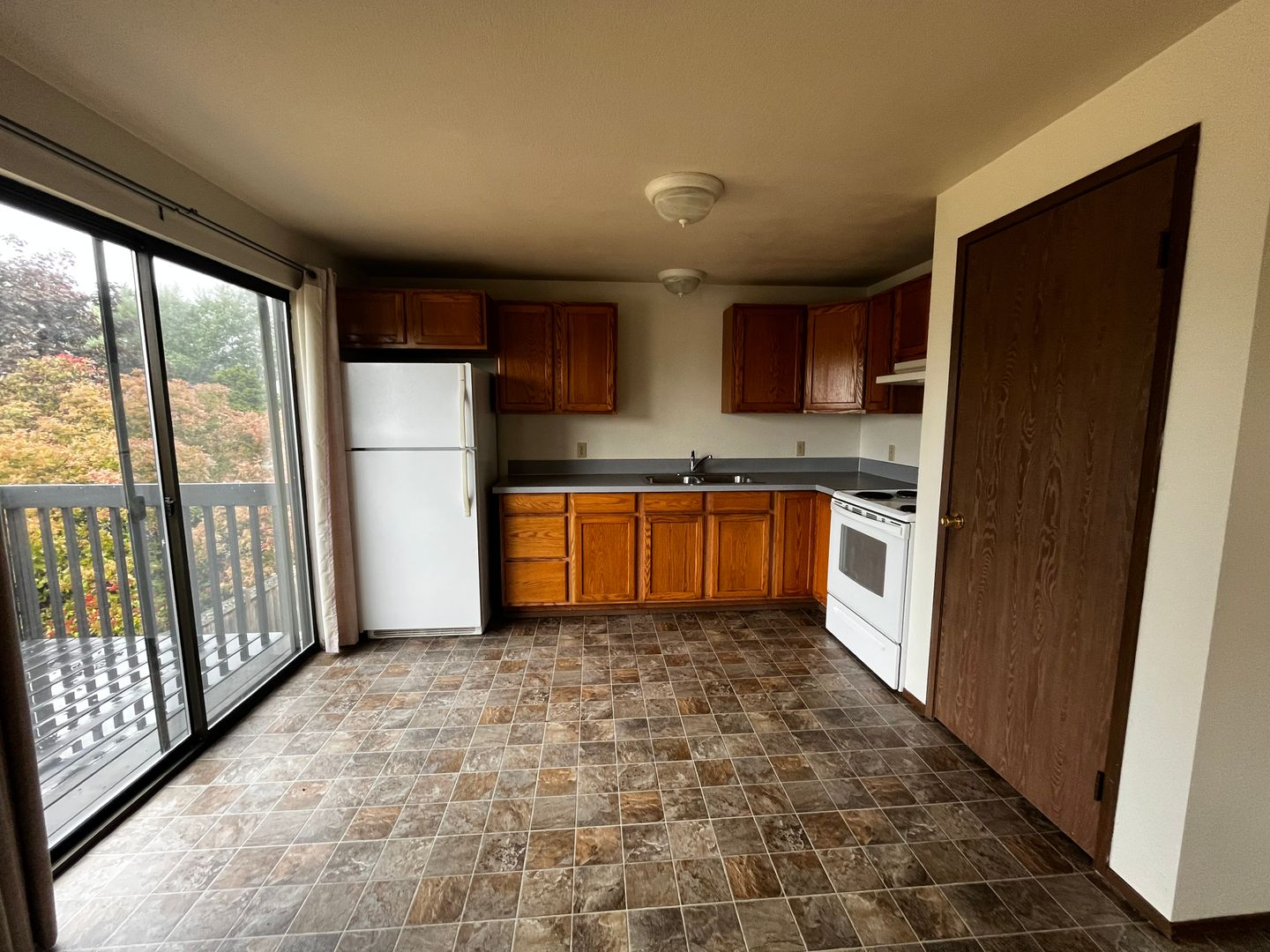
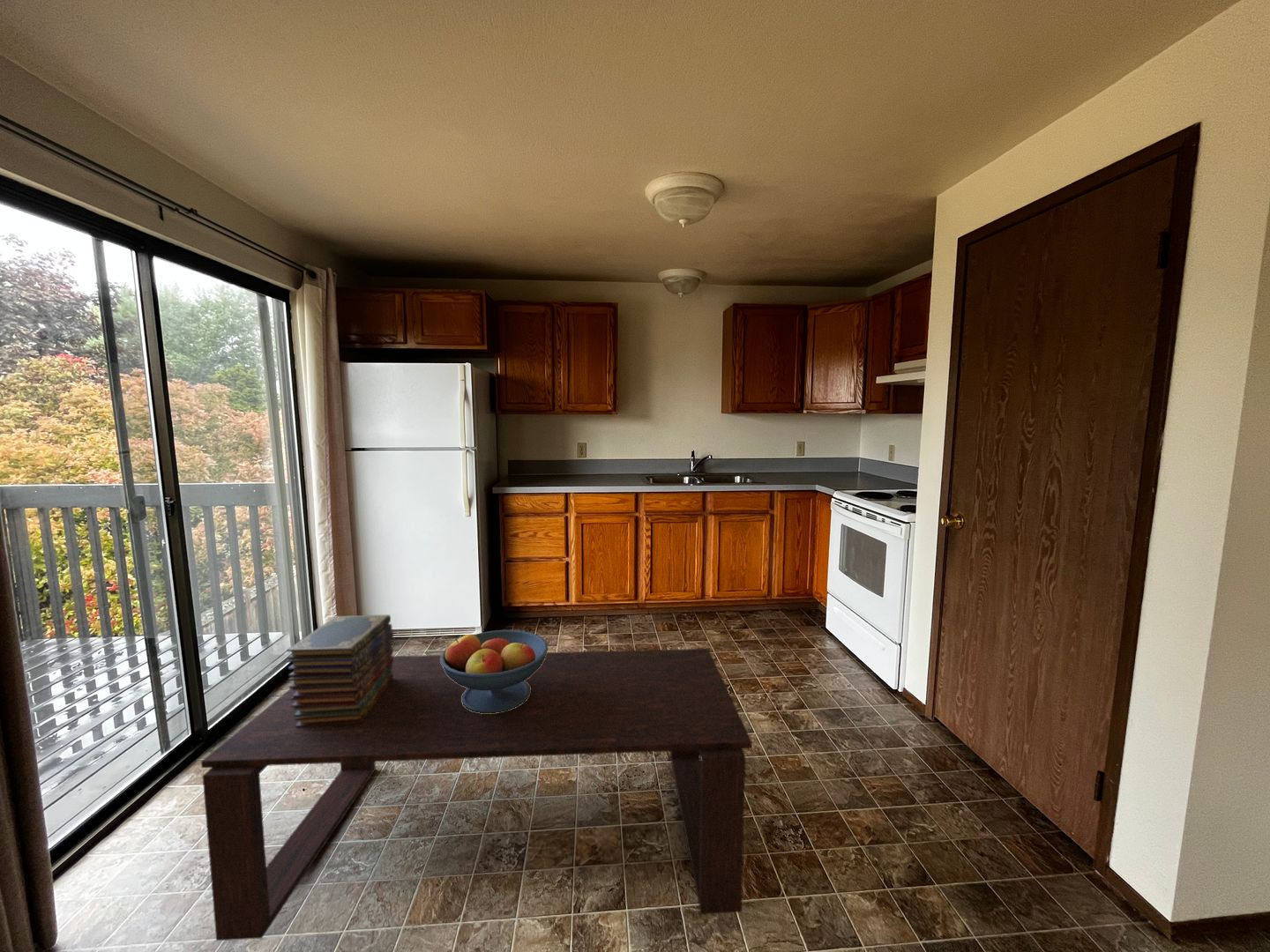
+ coffee table (508, 756)
+ book stack (345, 665)
+ fruit bowl (496, 664)
